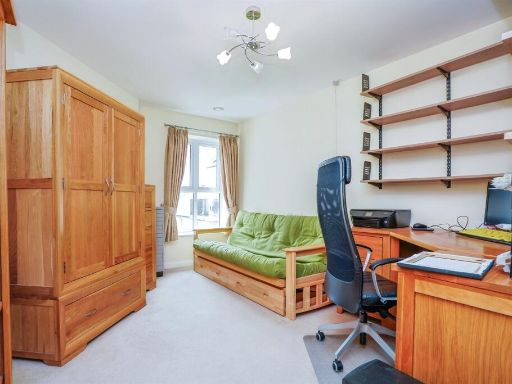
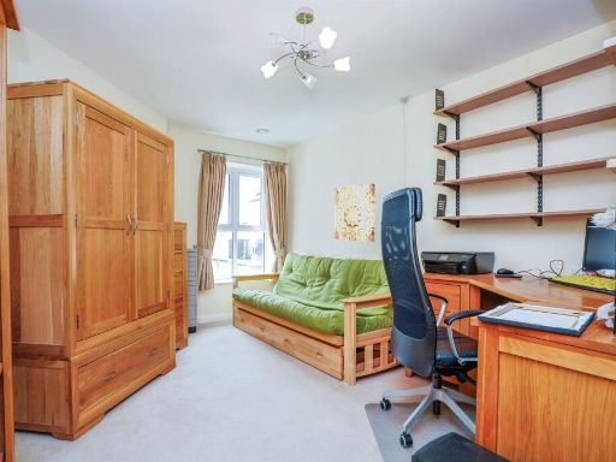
+ wall art (354, 213)
